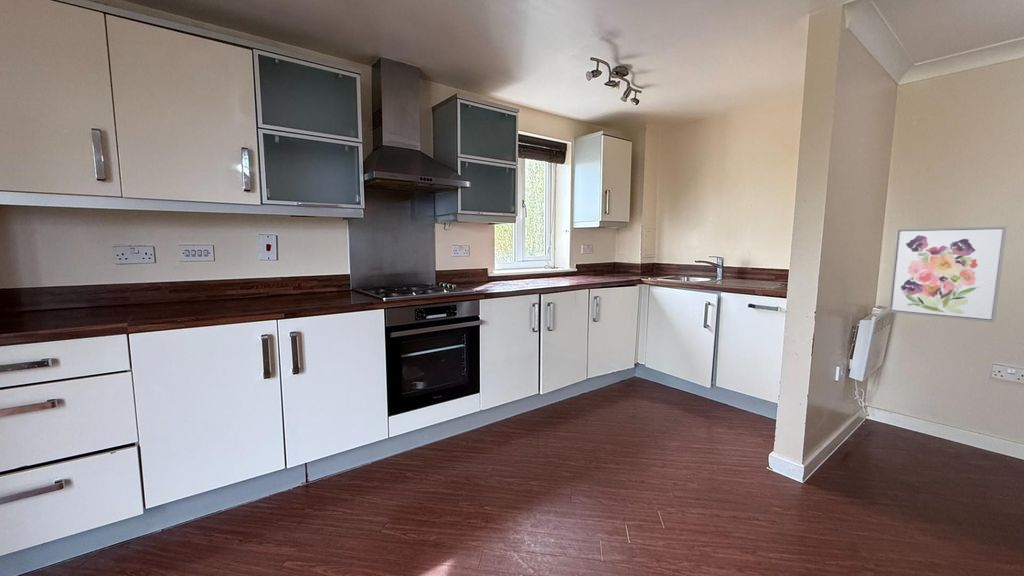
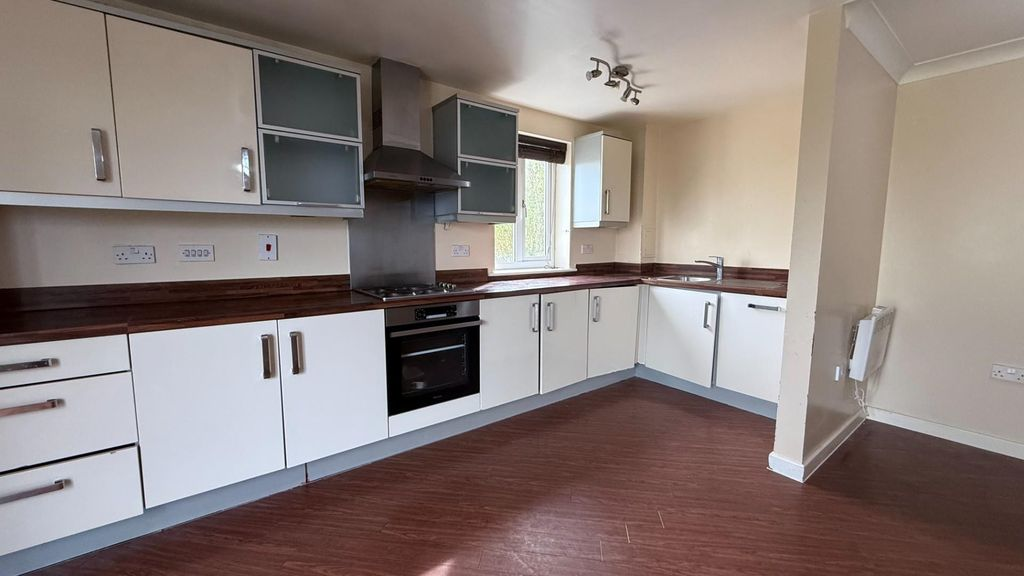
- wall art (942, 272)
